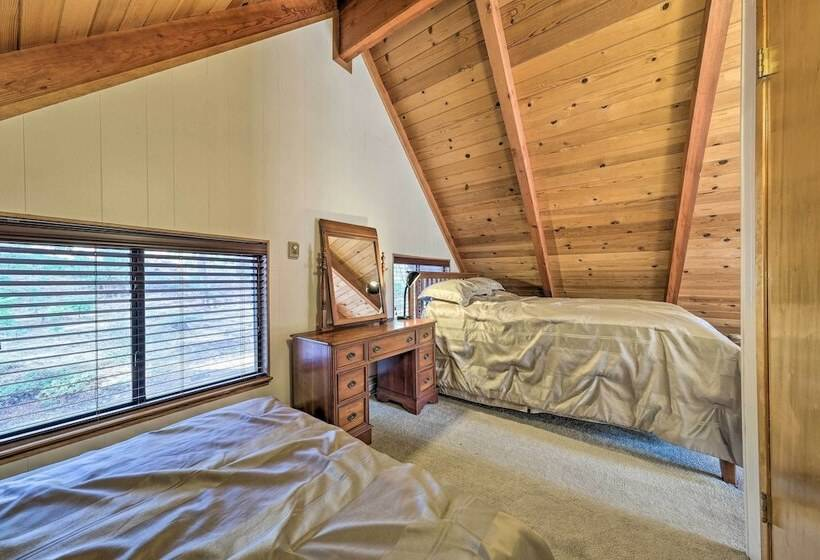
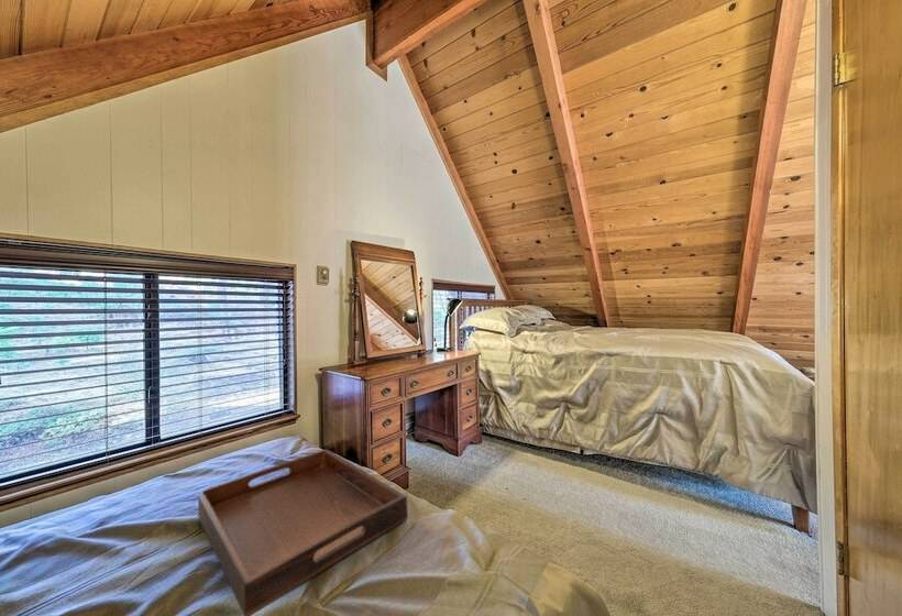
+ serving tray (299, 505)
